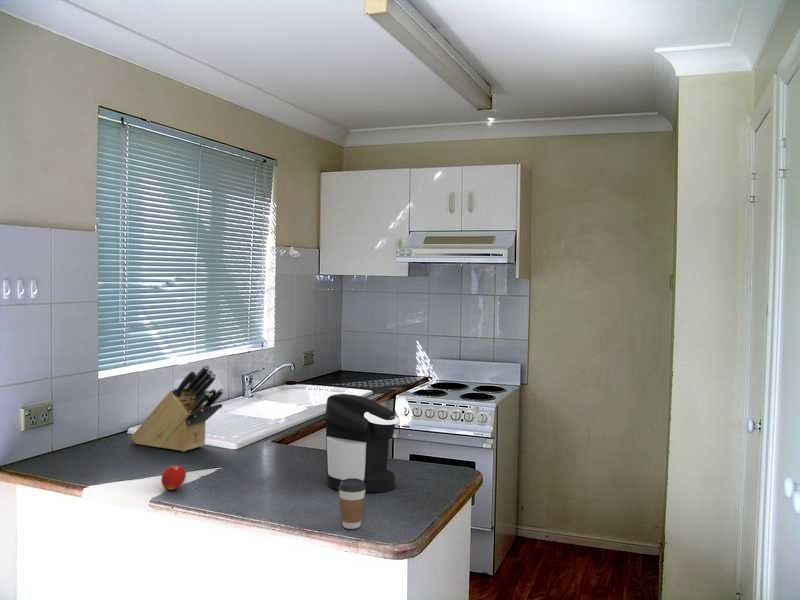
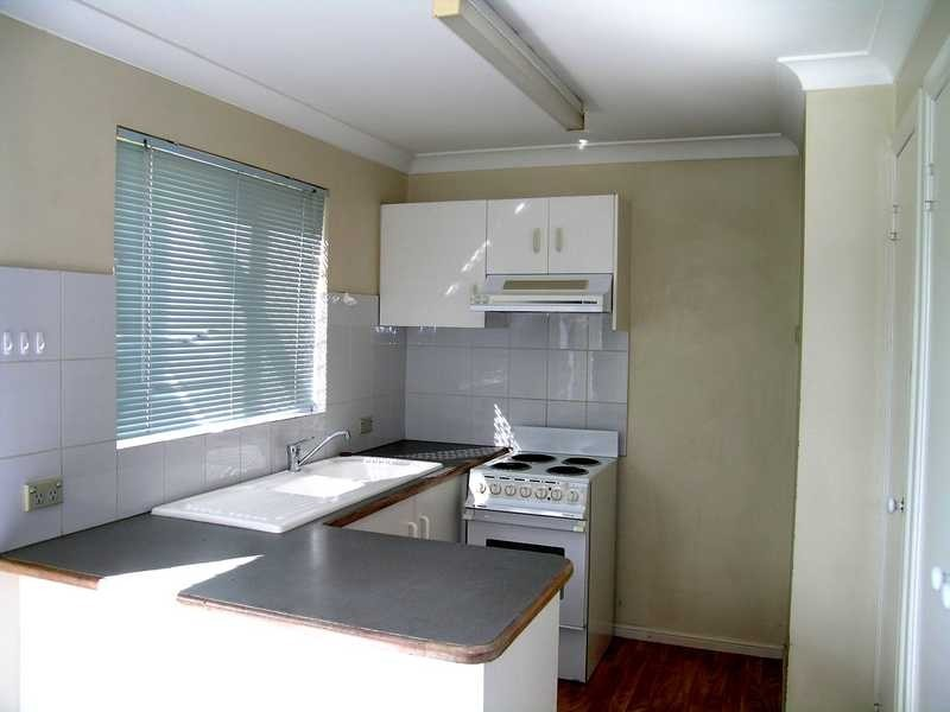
- fruit (173, 476)
- coffee maker (363, 440)
- knife block (178, 405)
- coffee cup (351, 503)
